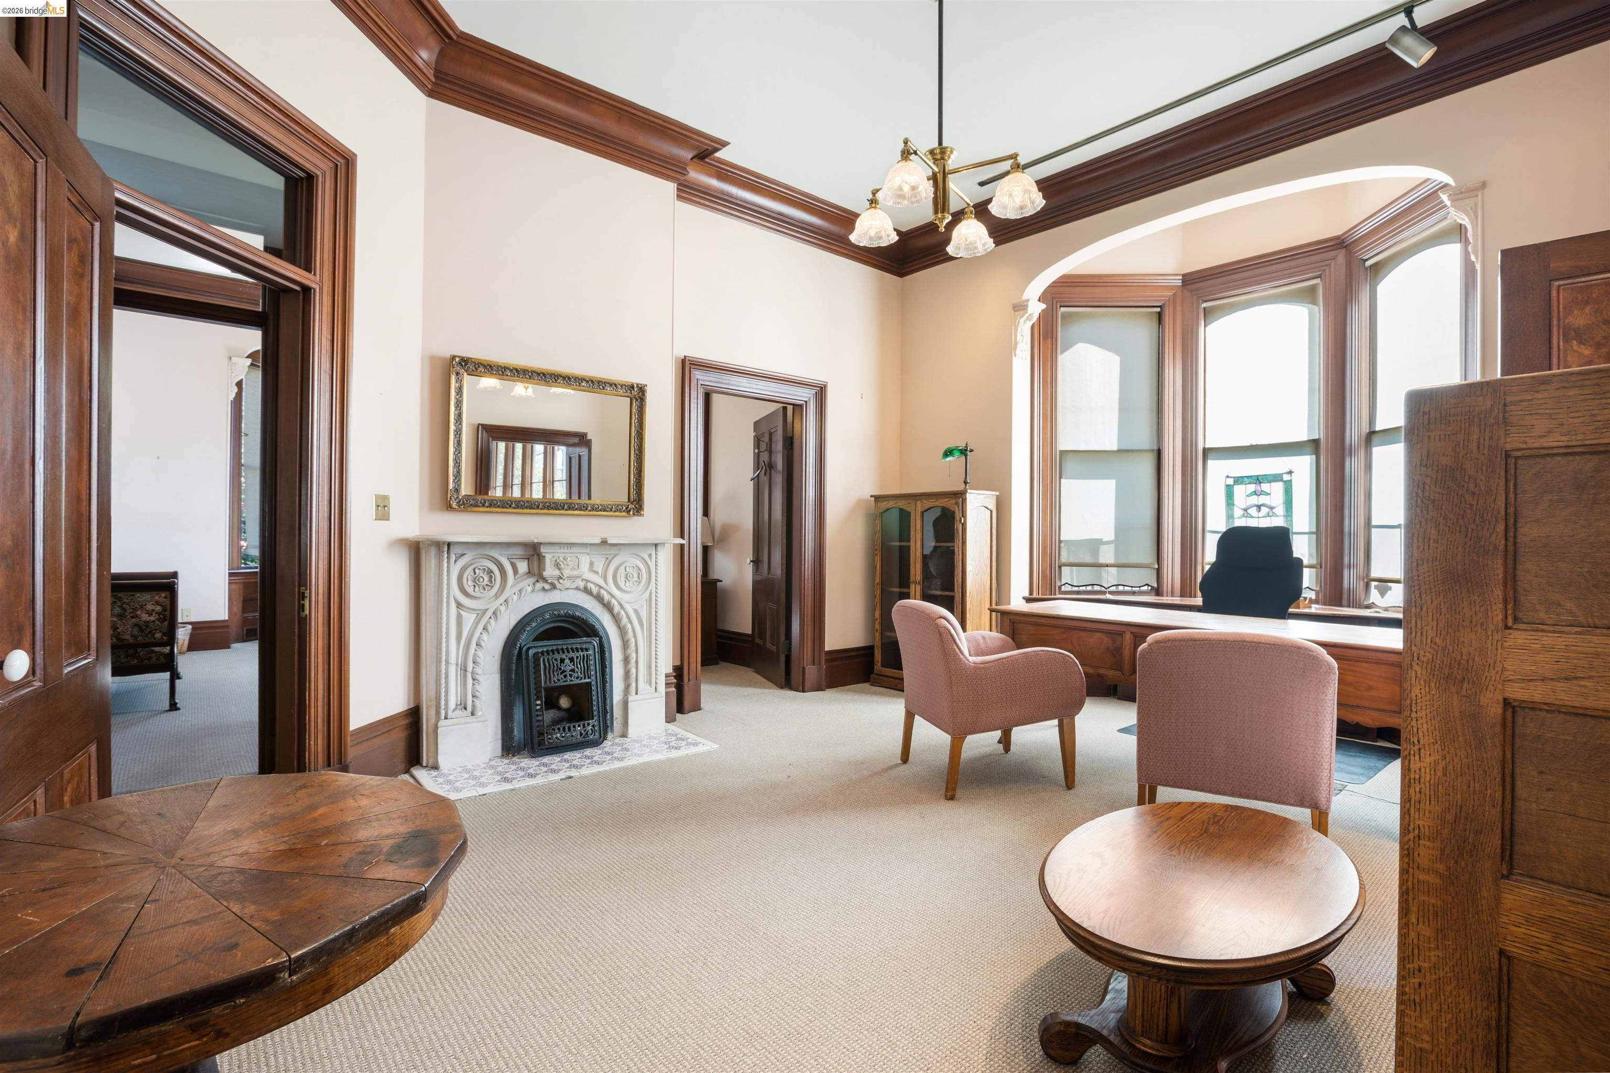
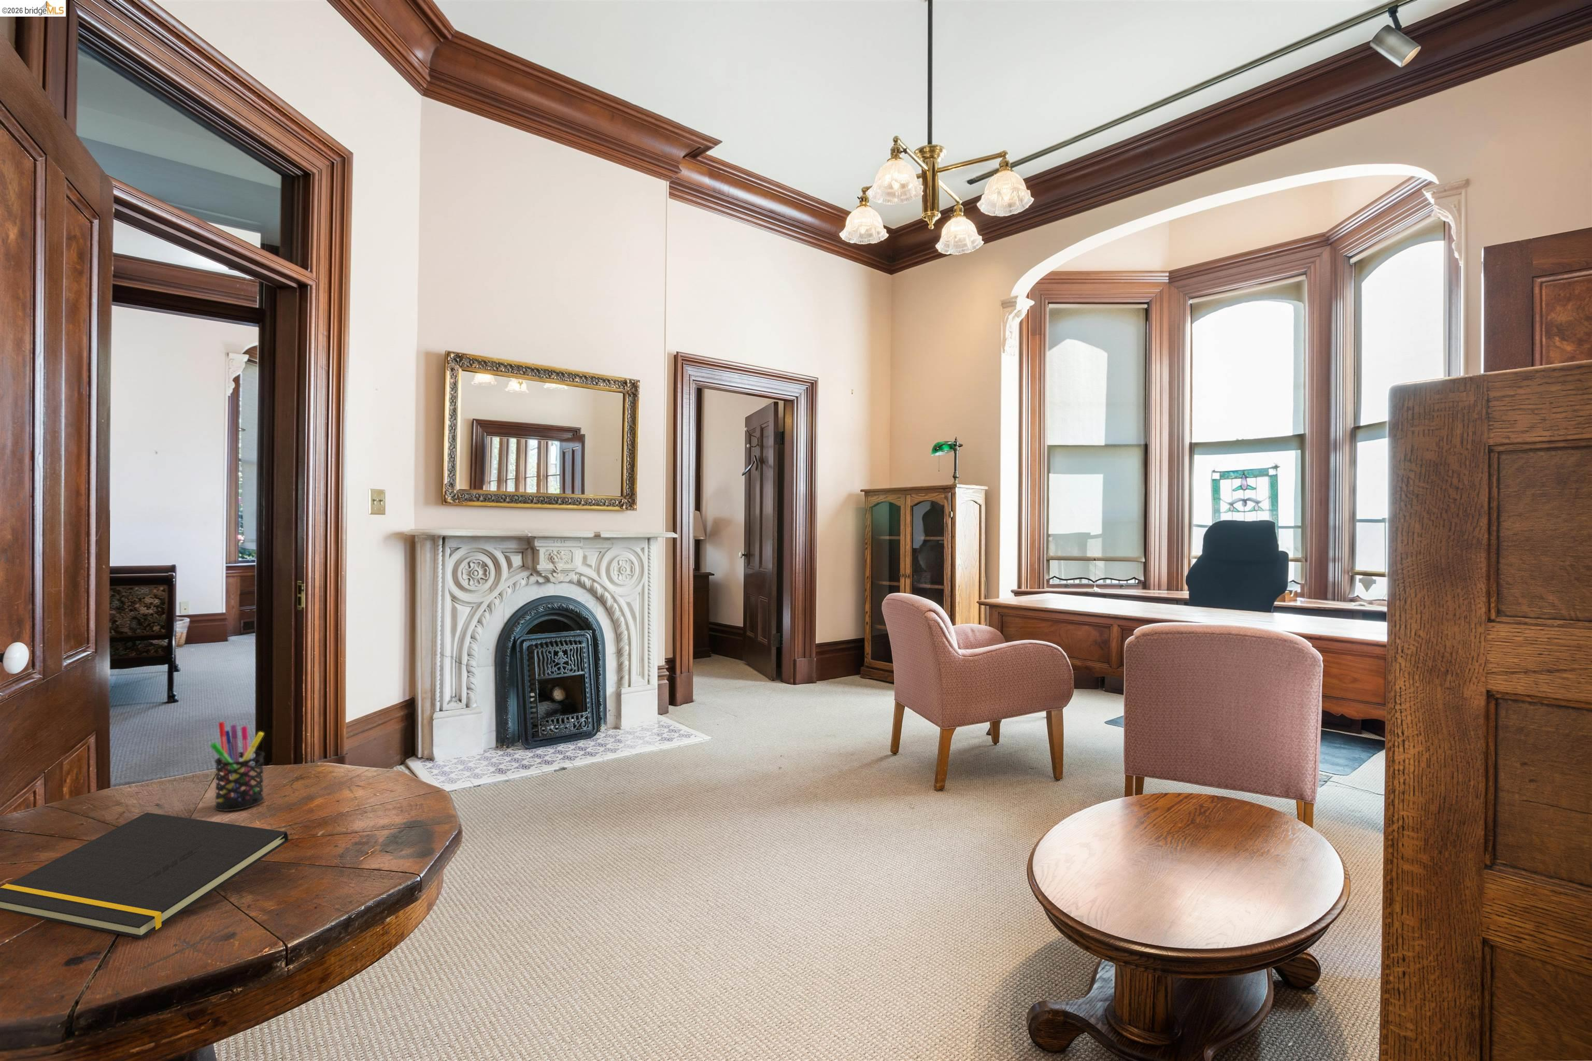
+ notepad (145, 867)
+ pen holder (233, 764)
